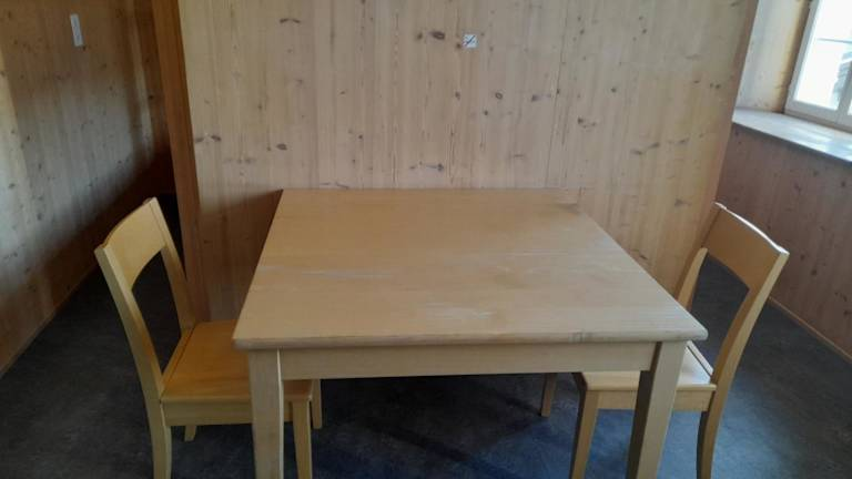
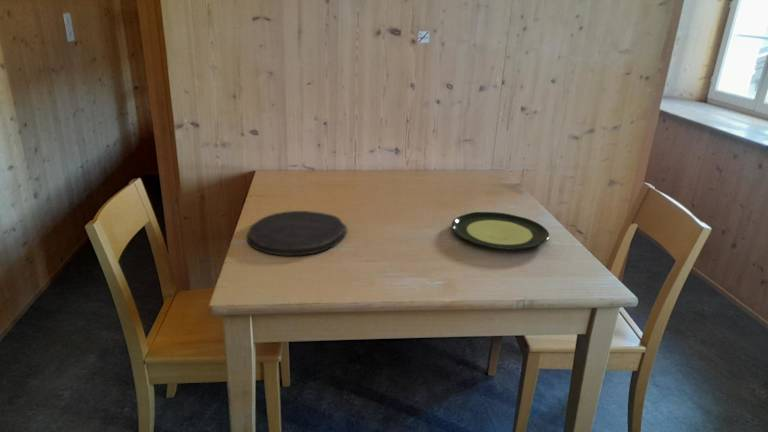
+ plate (297, 230)
+ plate (499, 232)
